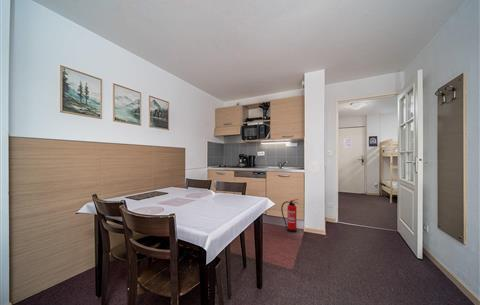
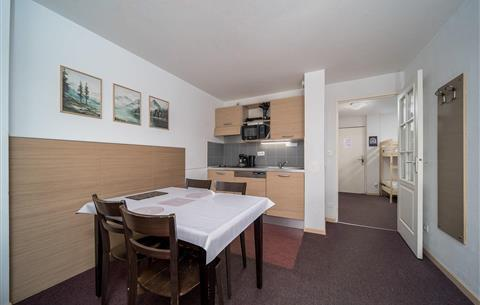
- fire extinguisher (289, 214)
